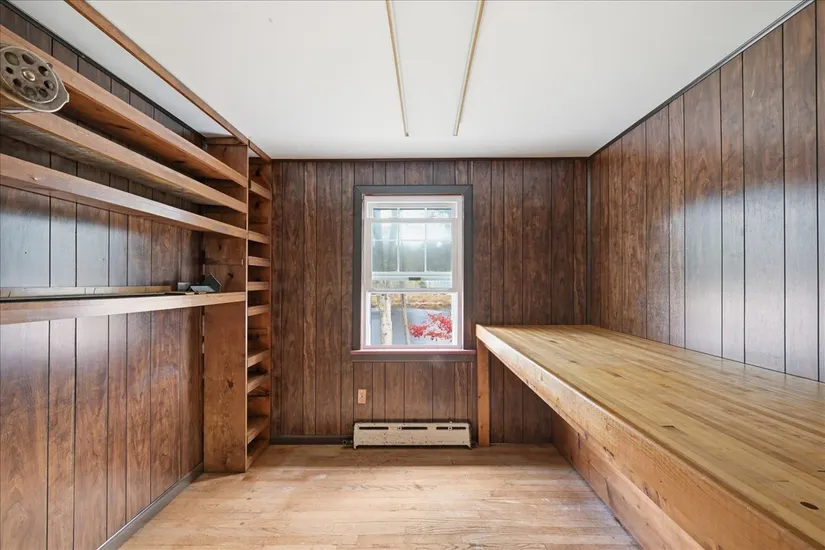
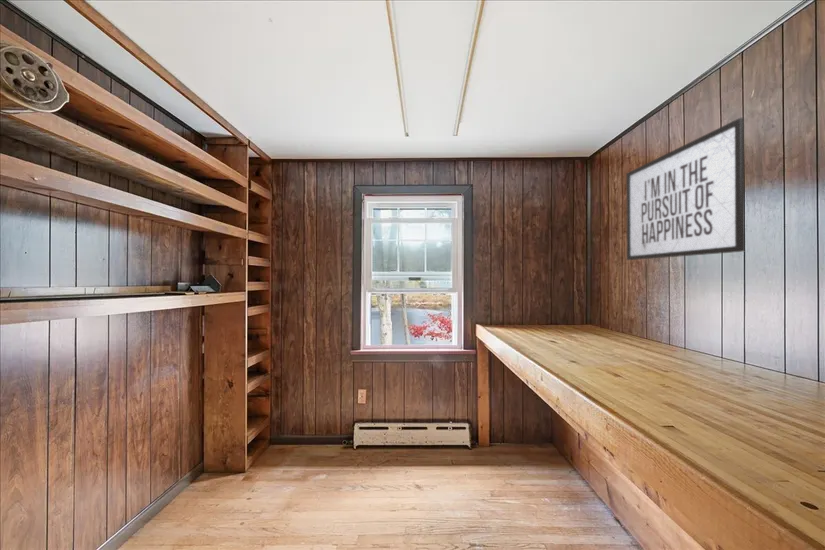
+ mirror (672, 204)
